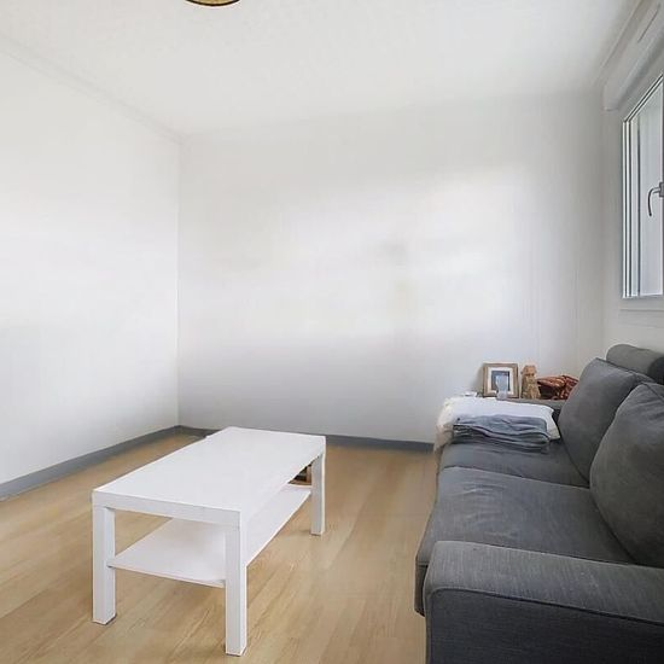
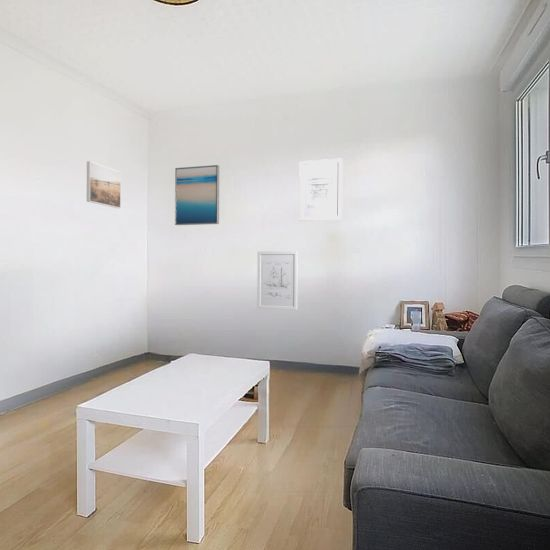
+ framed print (104, 186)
+ wall art (320, 190)
+ wall art (277, 280)
+ wall art (196, 195)
